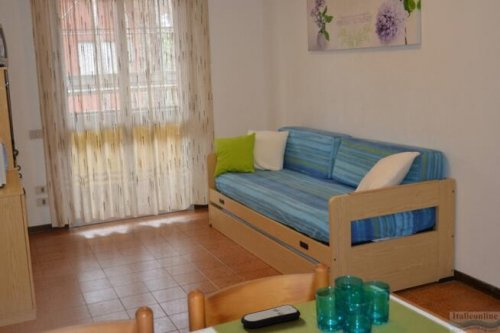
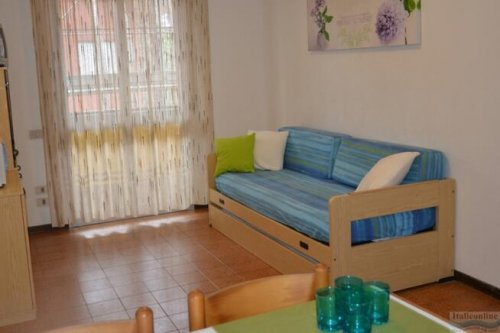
- remote control (270, 316)
